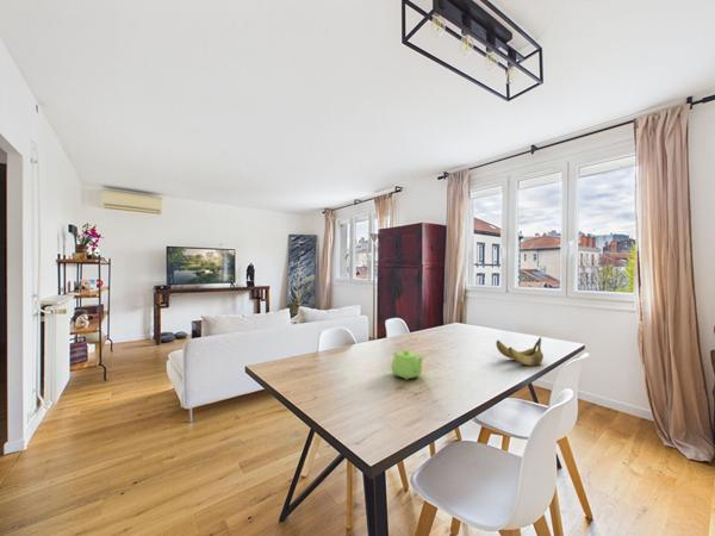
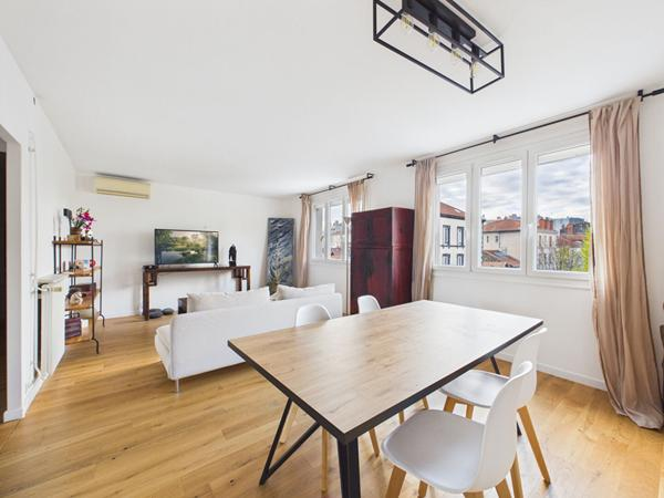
- teapot (408, 363)
- banana (518, 351)
